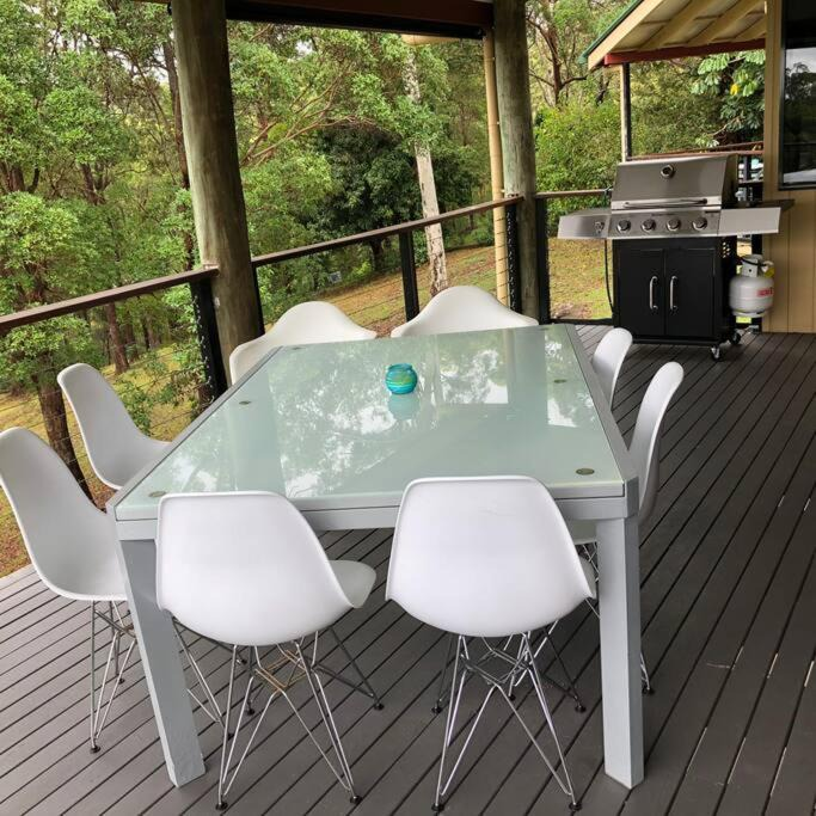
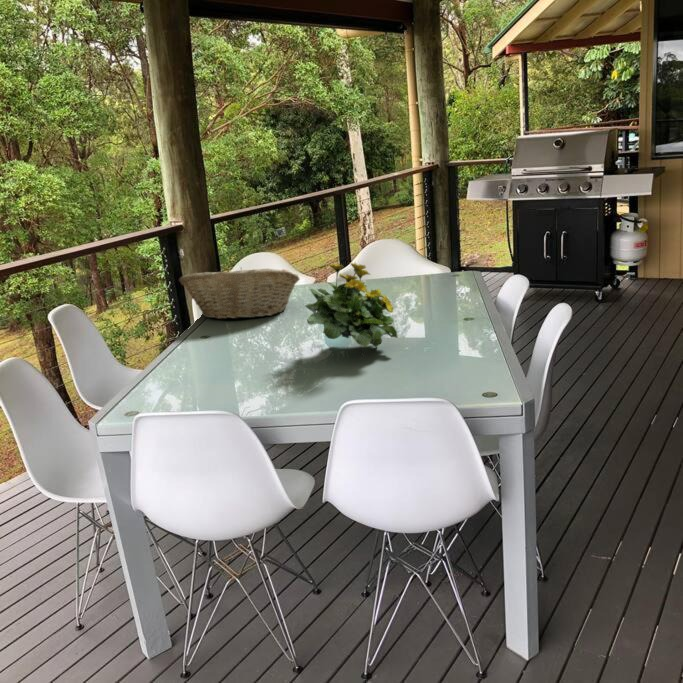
+ flowering plant (346, 308)
+ fruit basket (240, 288)
